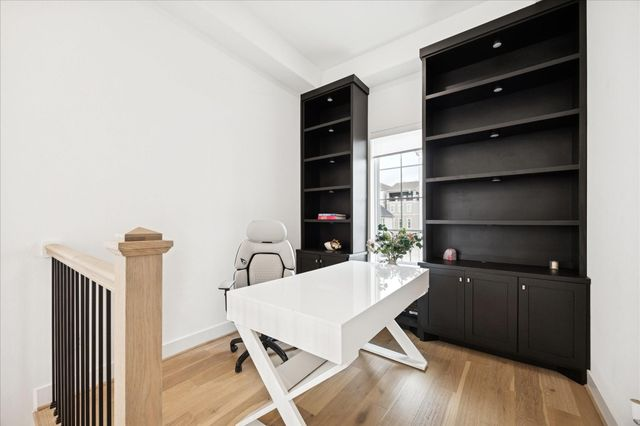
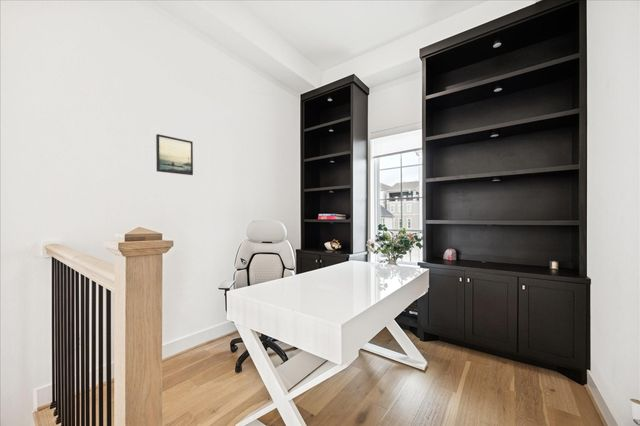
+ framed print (175, 155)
